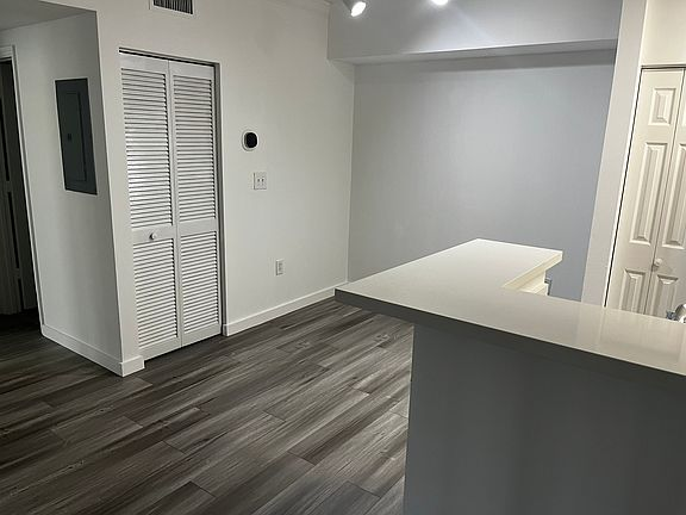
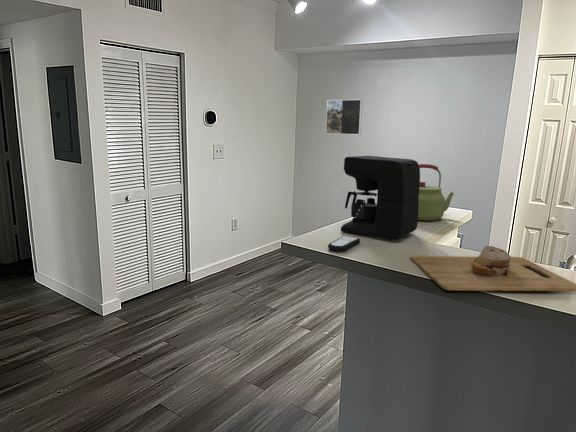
+ kettle (427, 190)
+ coffee maker (378, 195)
+ remote control (343, 243)
+ cutting board (488, 261)
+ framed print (343, 117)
